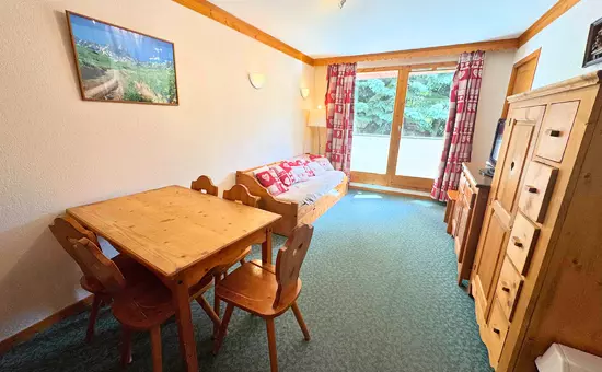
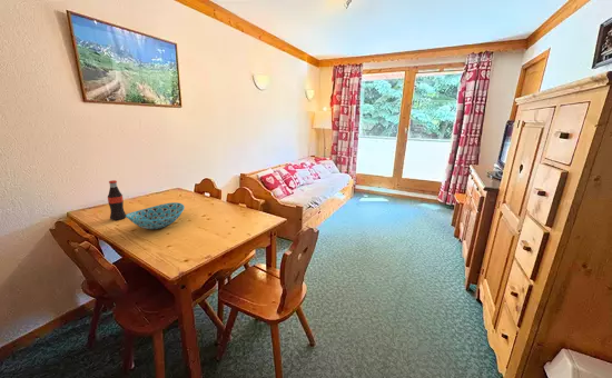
+ bottle (115, 199)
+ bowl (157, 217)
